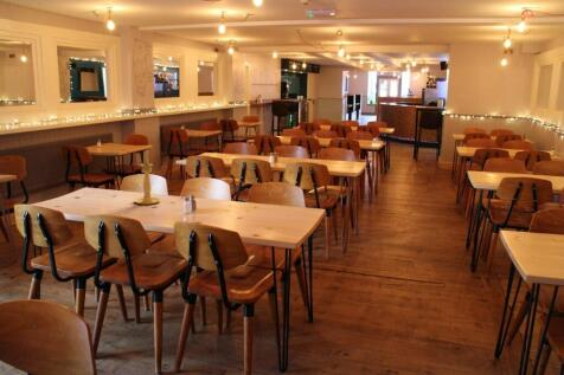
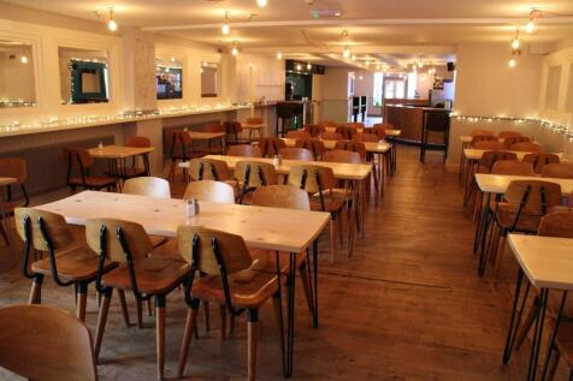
- candle holder (146, 175)
